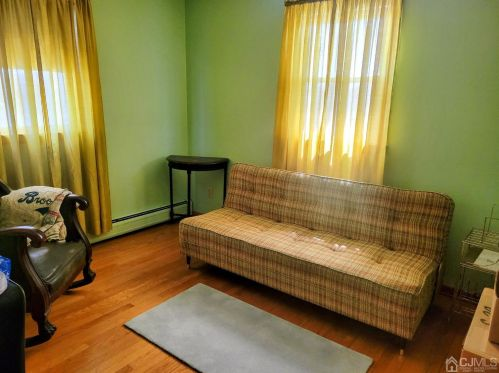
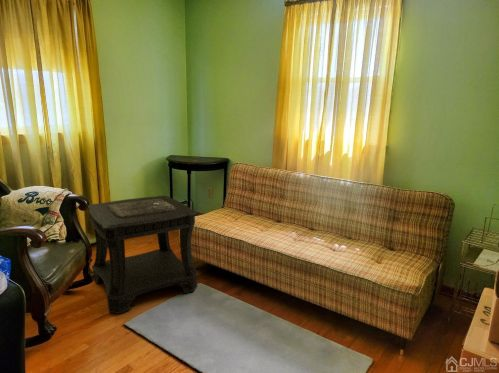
+ side table (142, 253)
